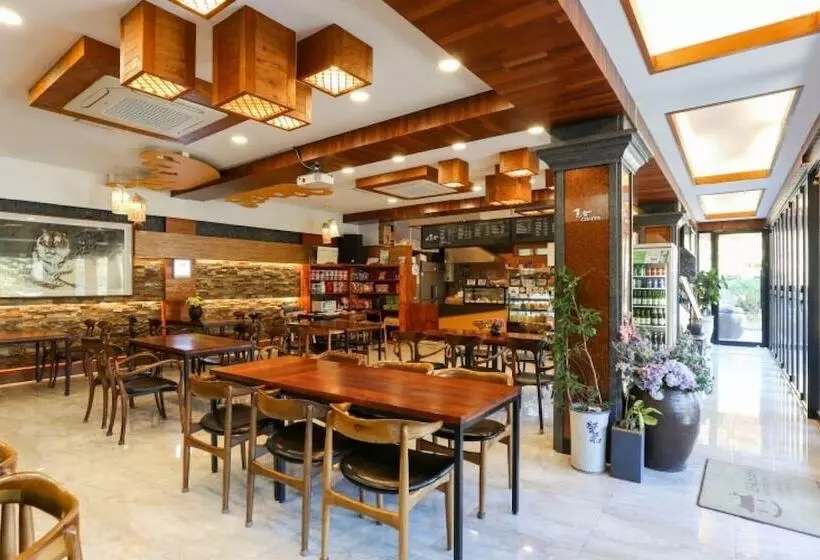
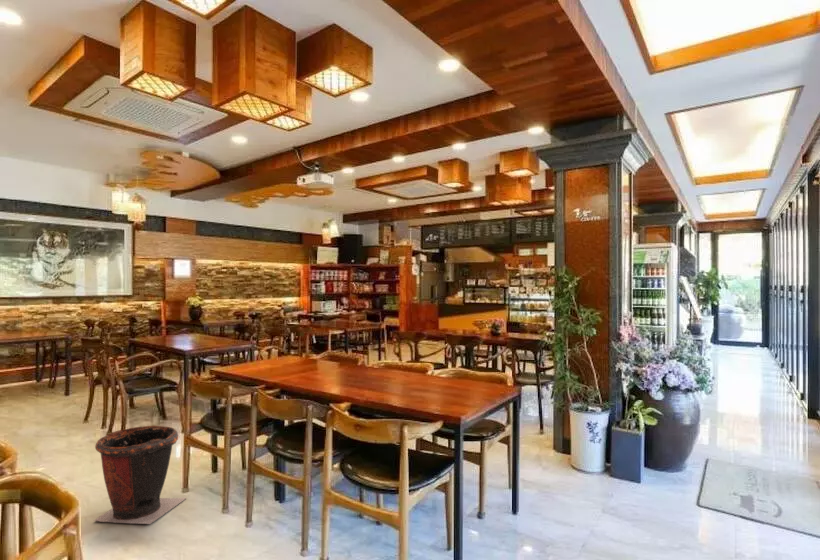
+ trash can (137, 470)
